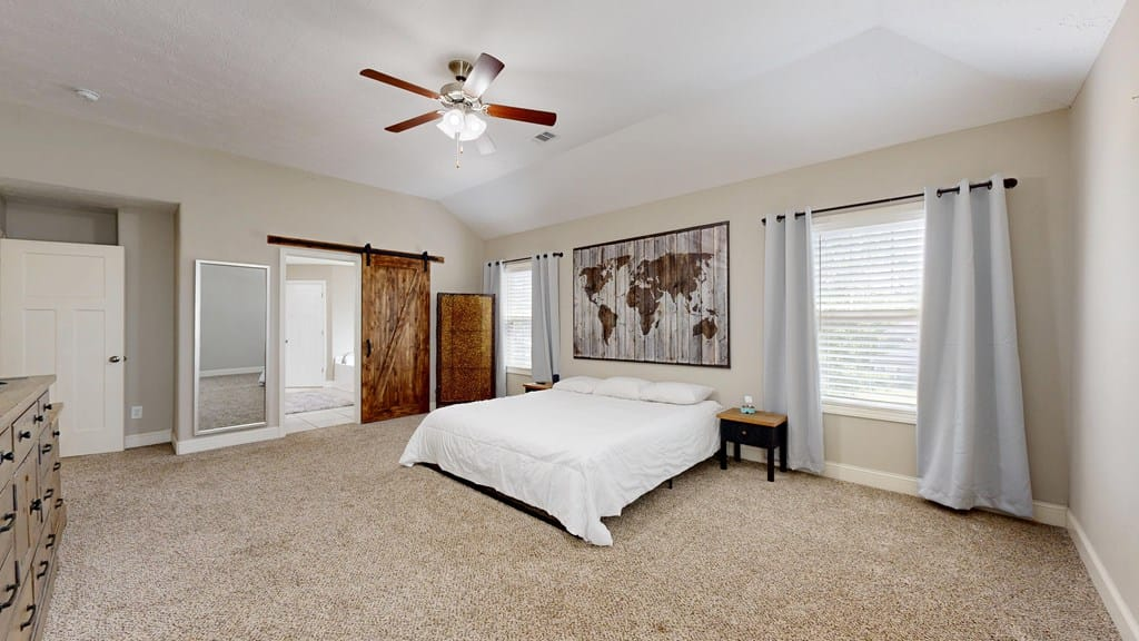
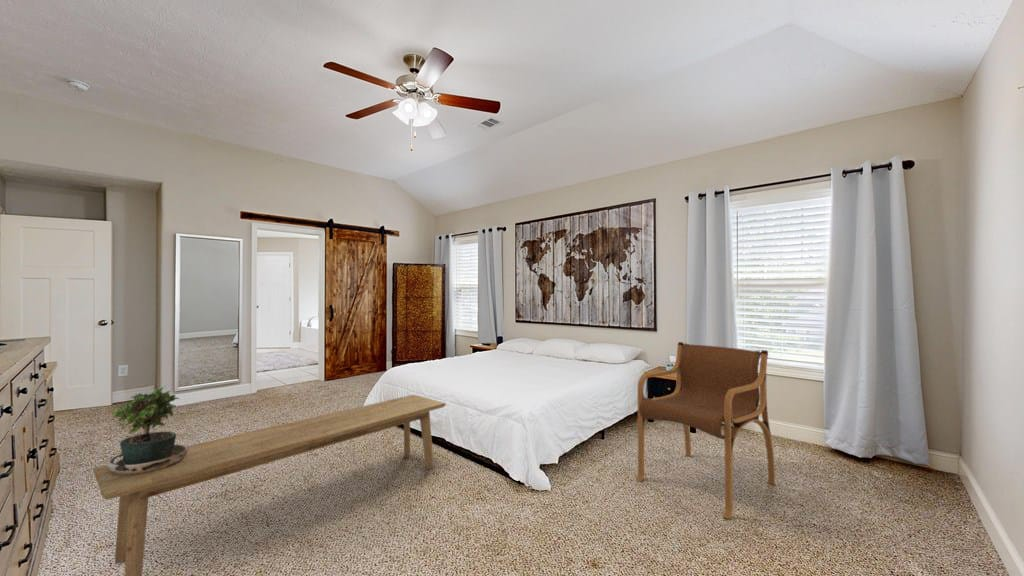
+ potted plant (145, 426)
+ armchair (703, 415)
+ bench (304, 452)
